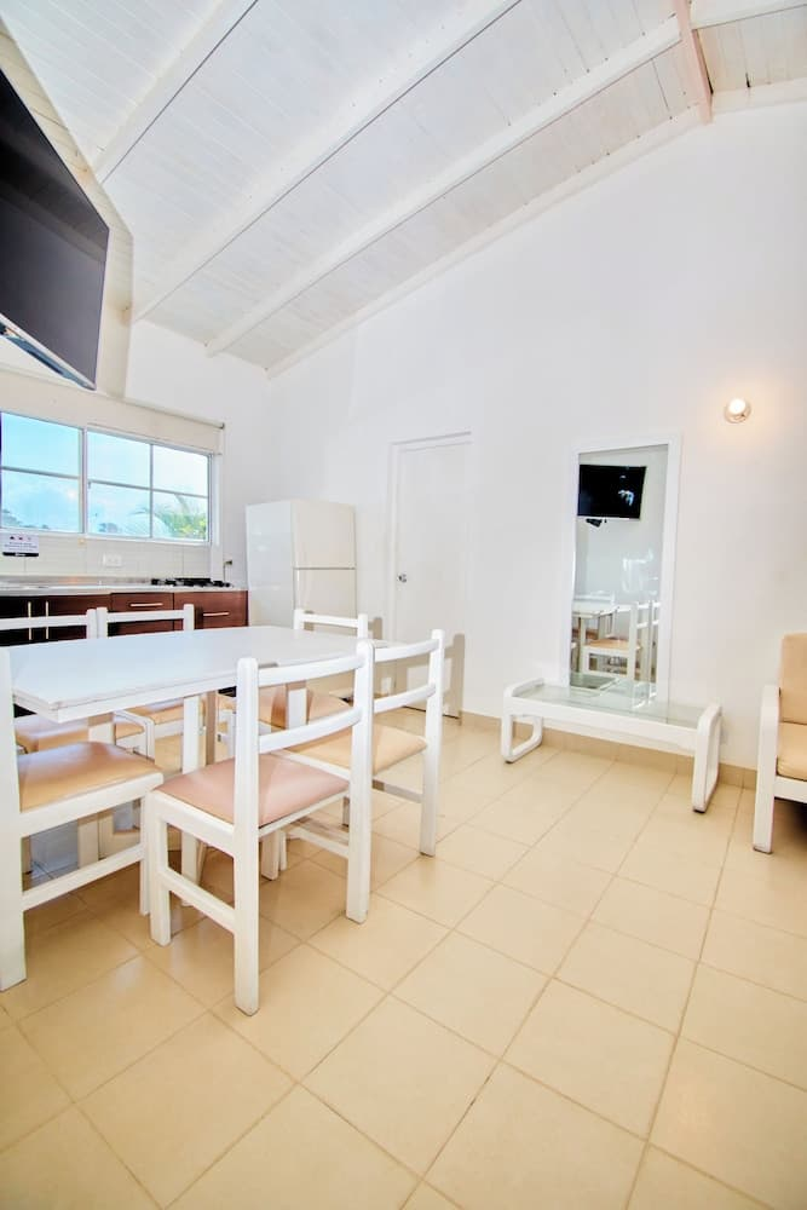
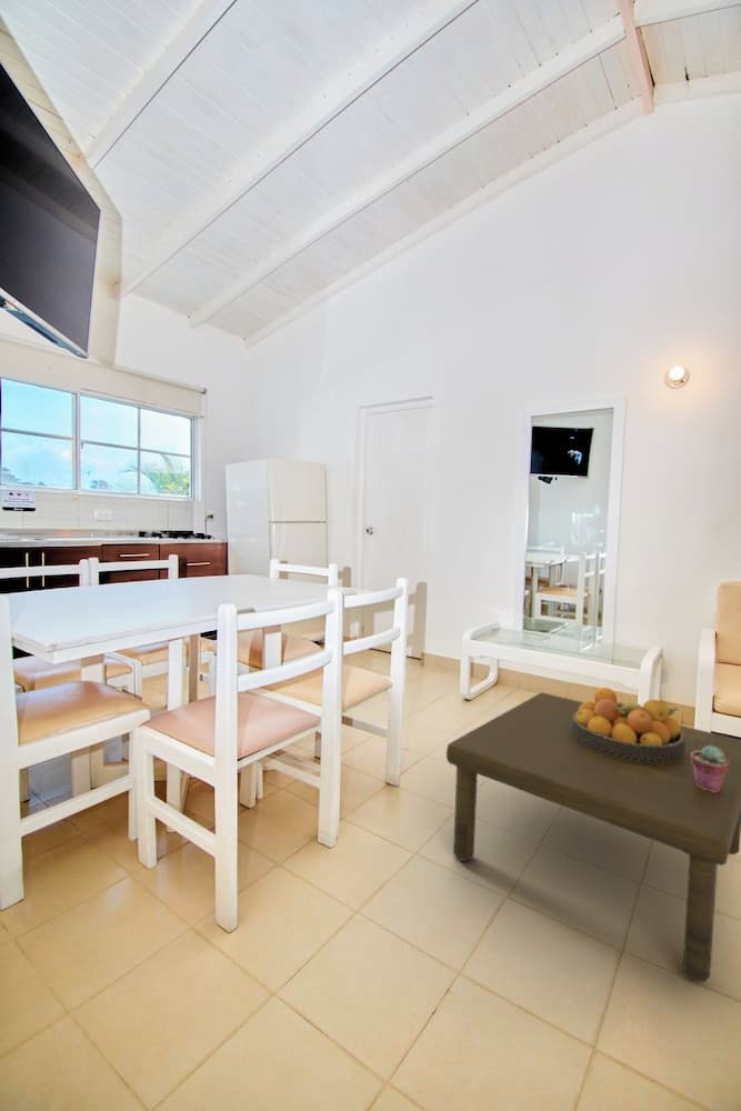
+ fruit bowl (627, 718)
+ potted succulent (709, 765)
+ coffee table (601, 799)
